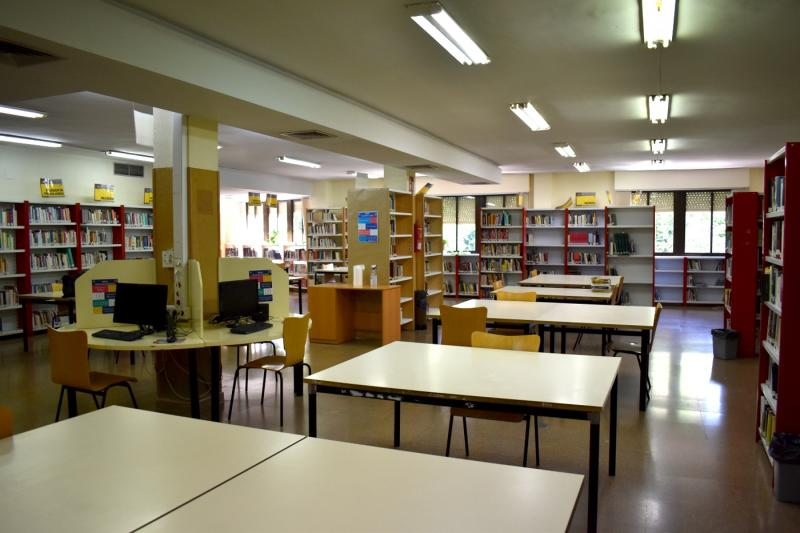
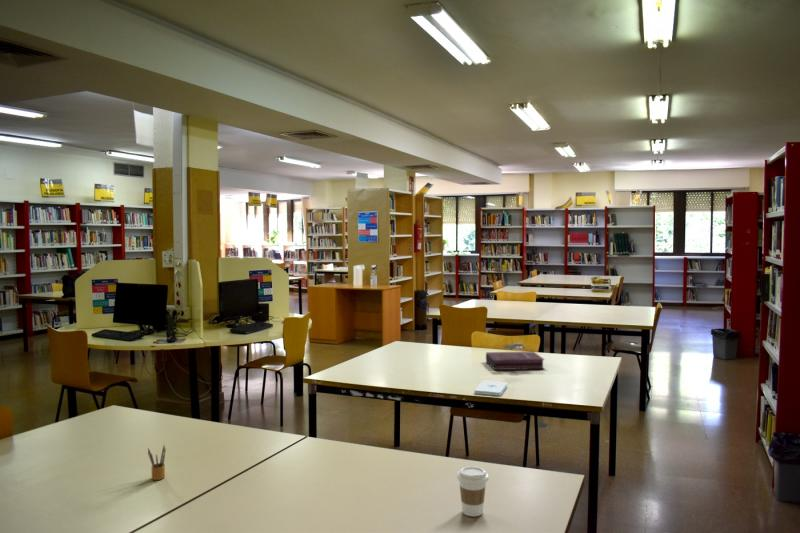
+ book (515, 354)
+ coffee cup (472, 491)
+ notepad (491, 387)
+ pencil box (157, 462)
